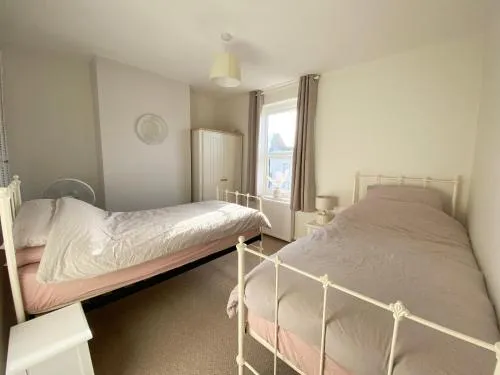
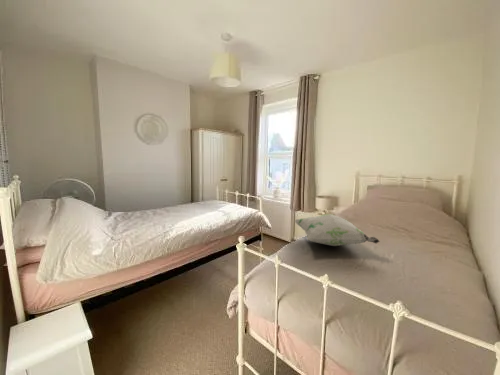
+ decorative pillow (331, 229)
